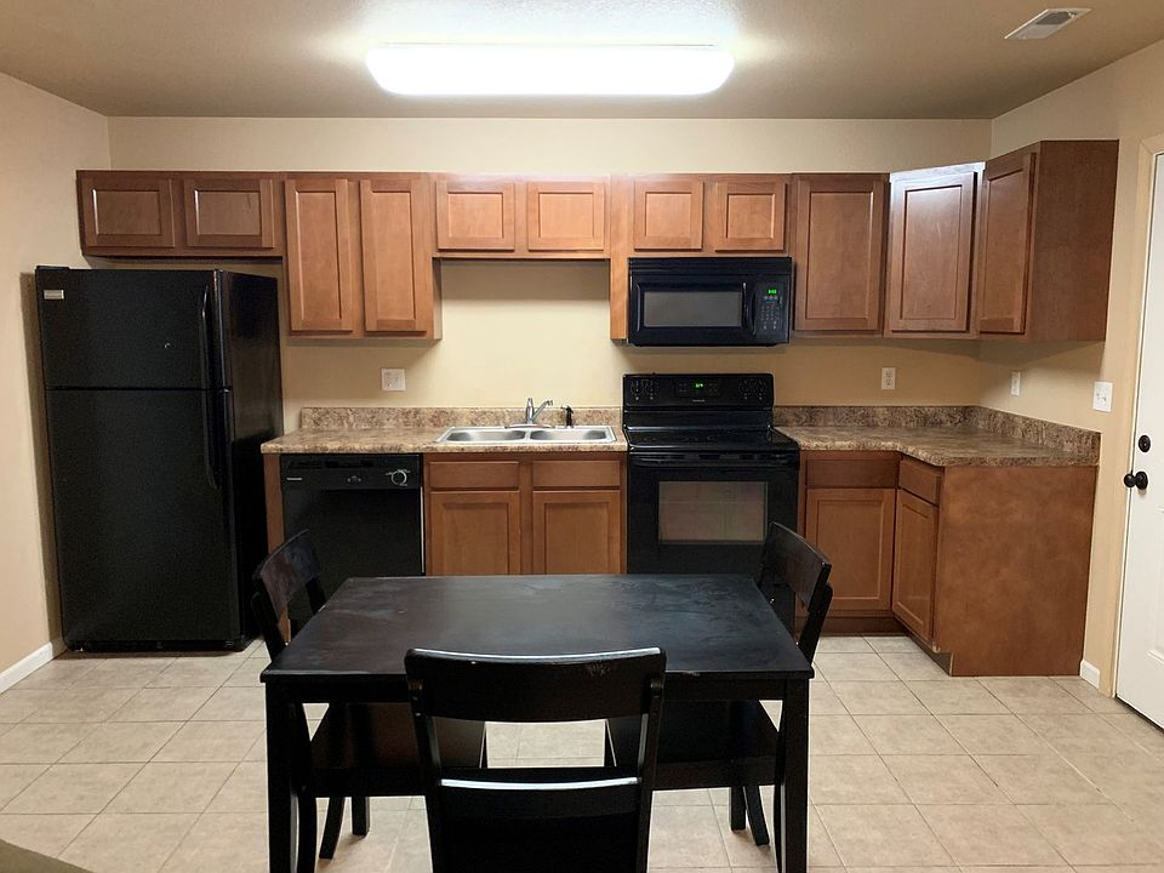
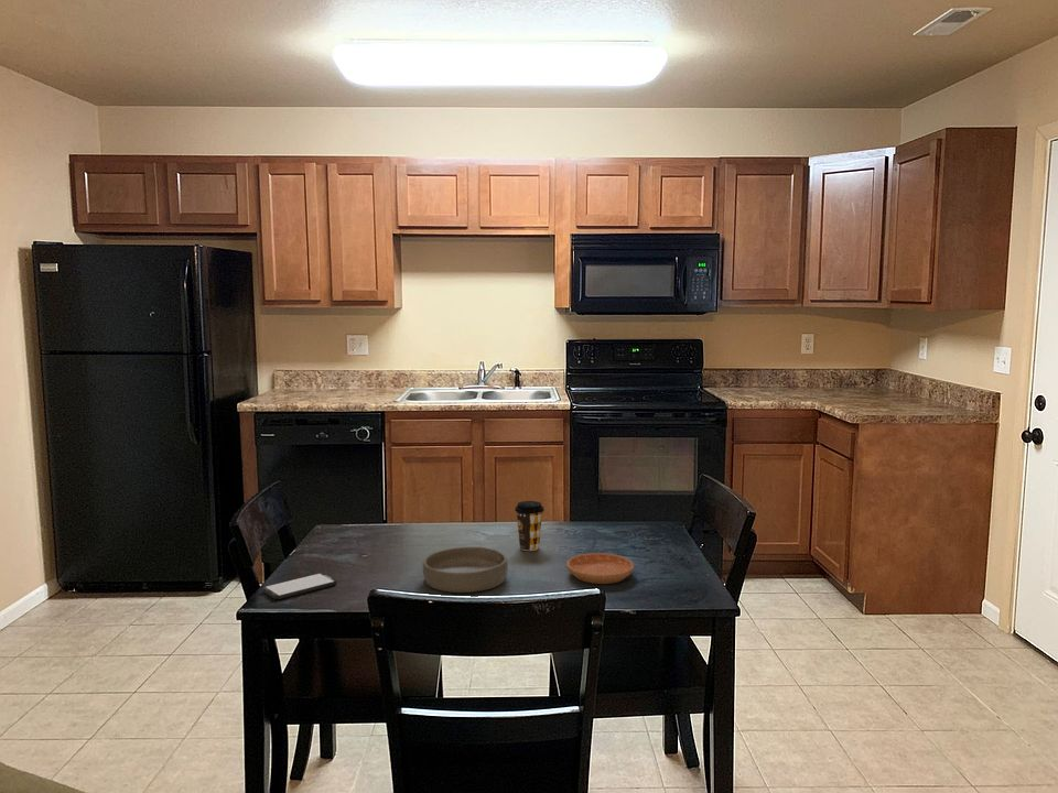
+ coffee cup (529, 525)
+ saucer (600, 568)
+ smartphone (300, 585)
+ bowl (465, 568)
